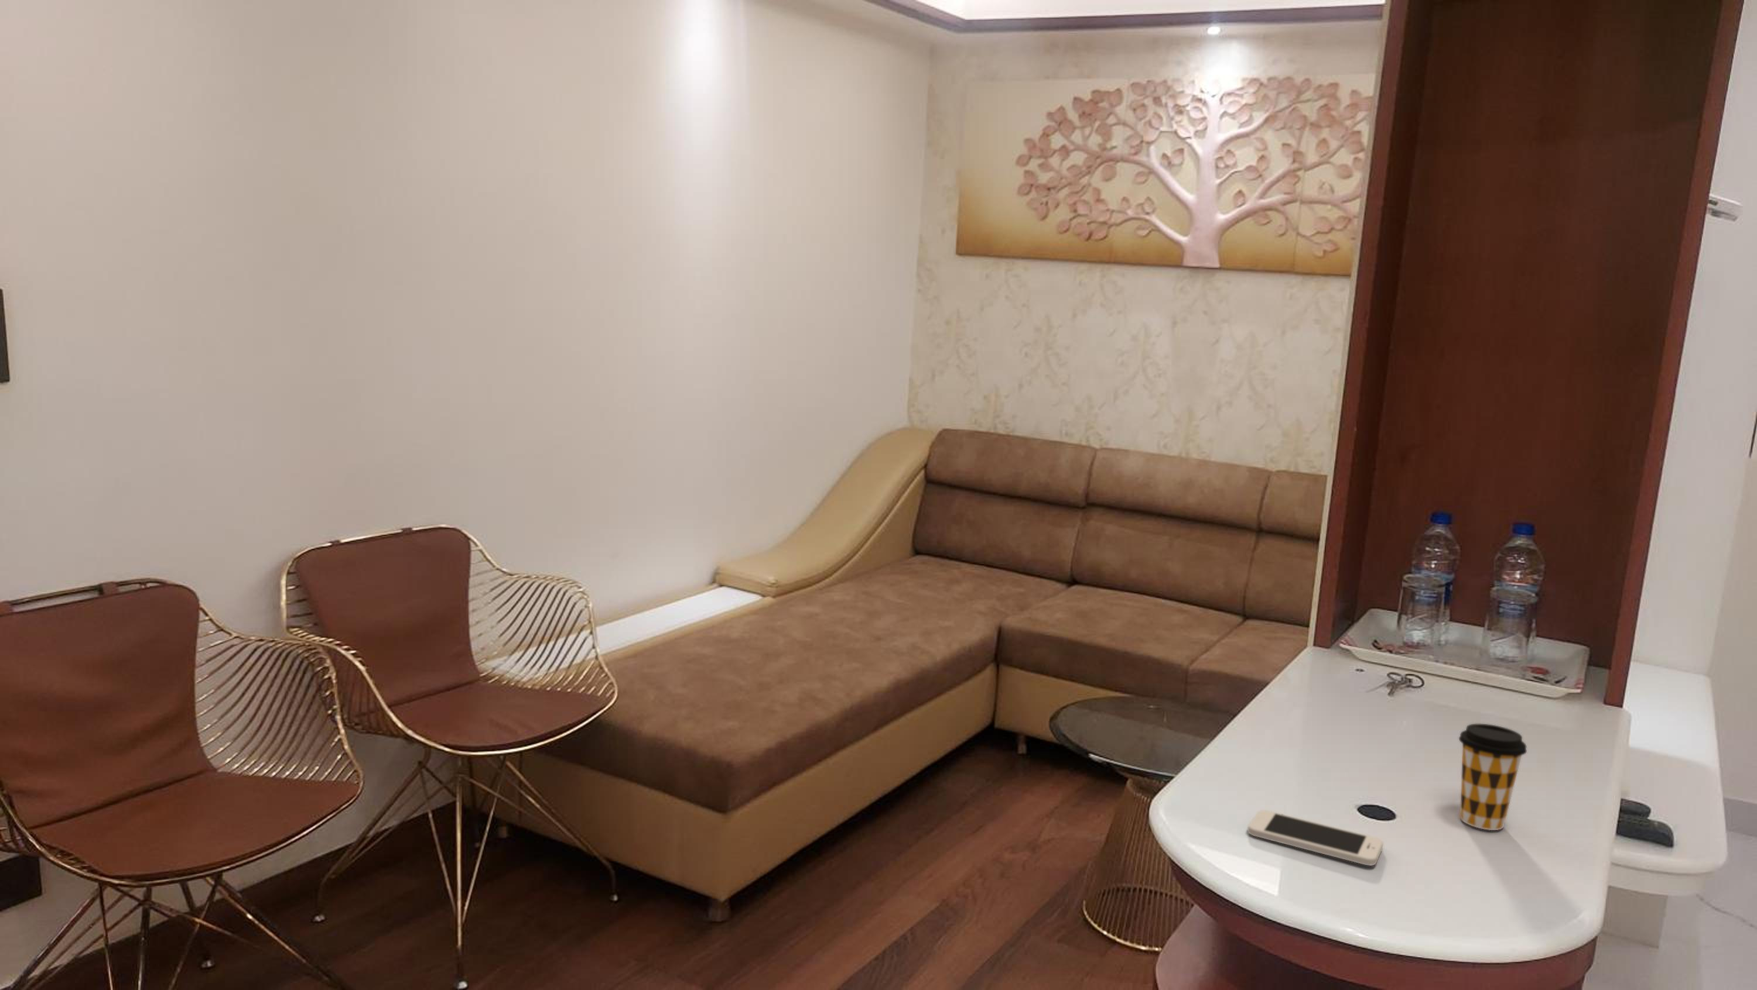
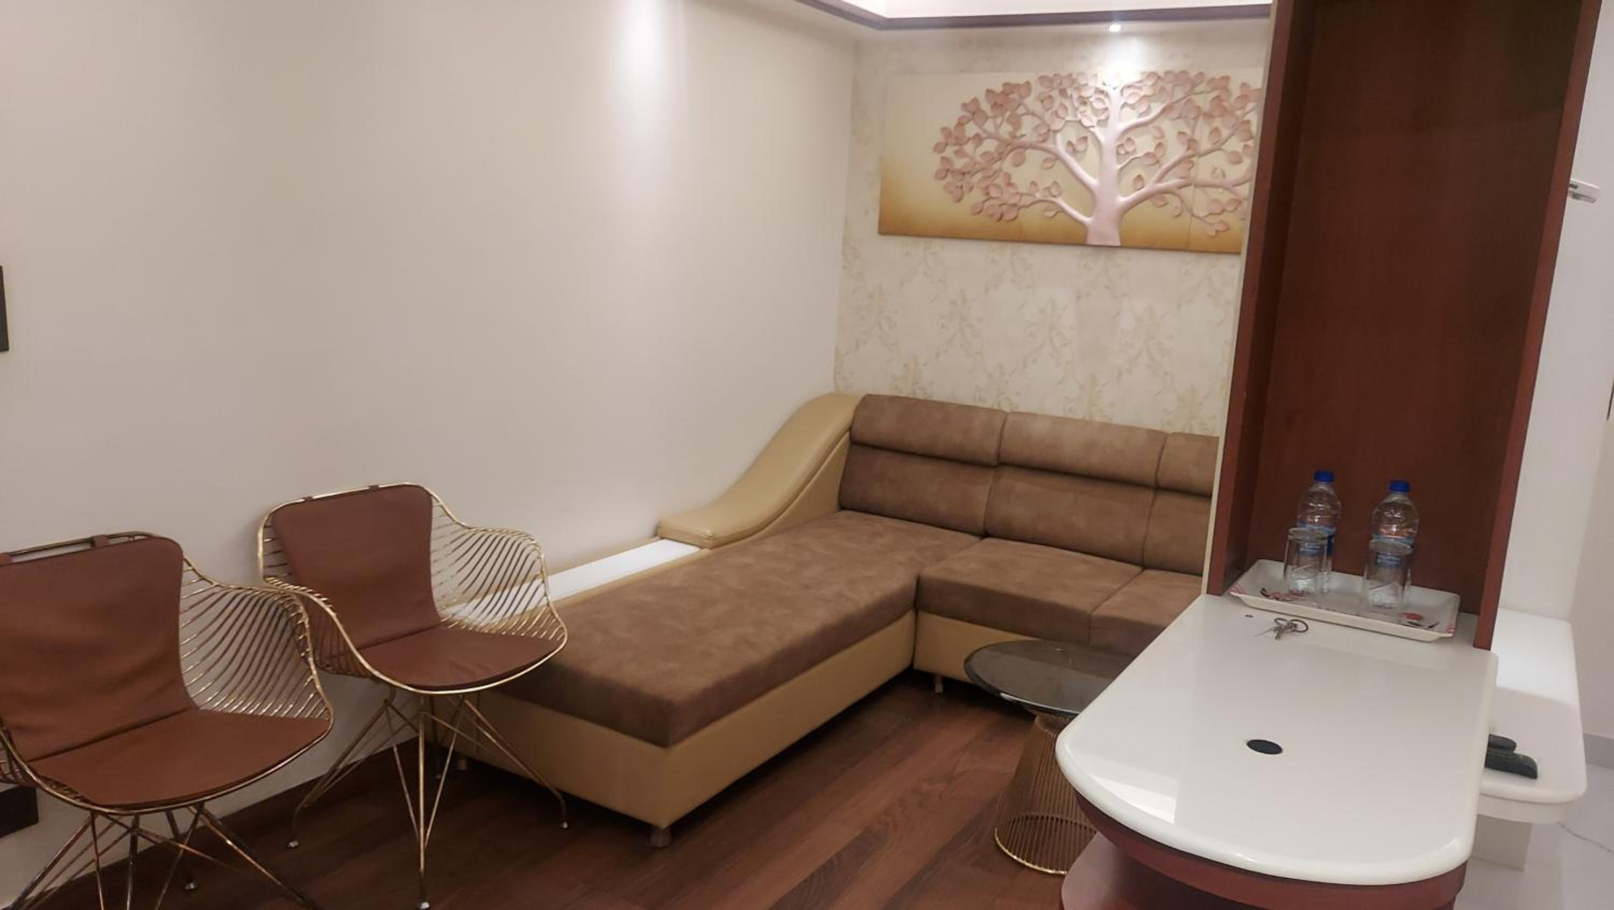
- coffee cup (1488, 777)
- smartphone (1315, 837)
